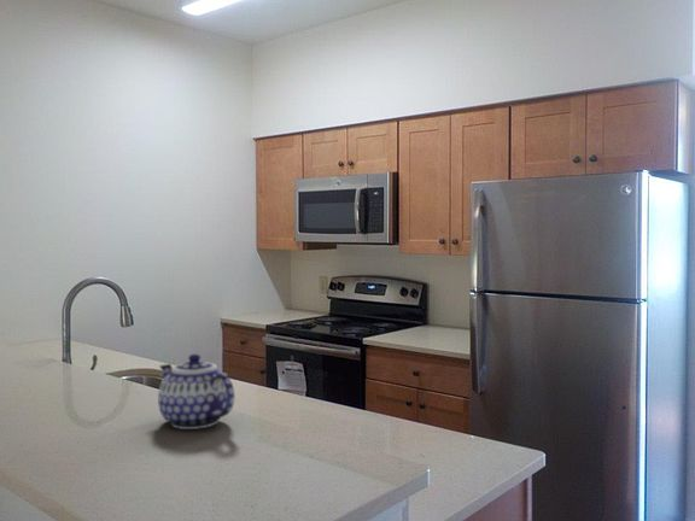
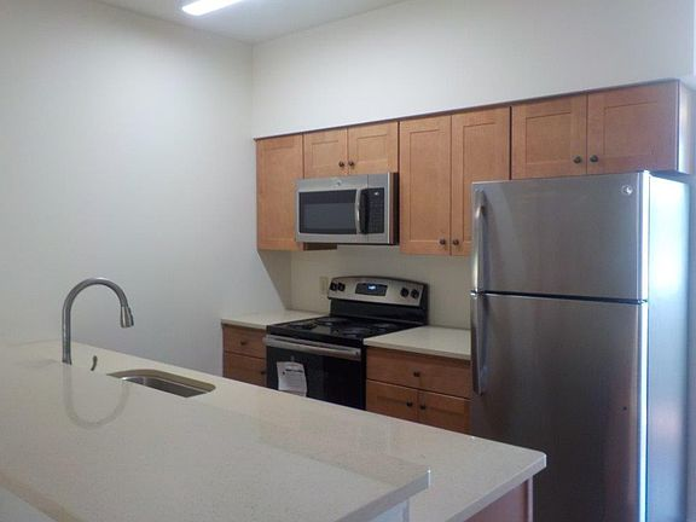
- teapot (194, 387)
